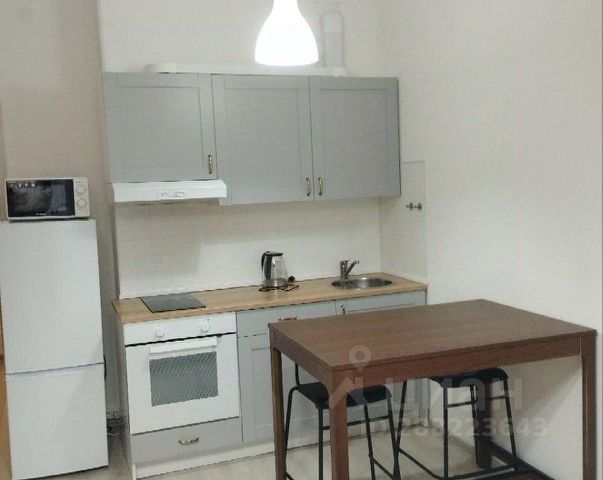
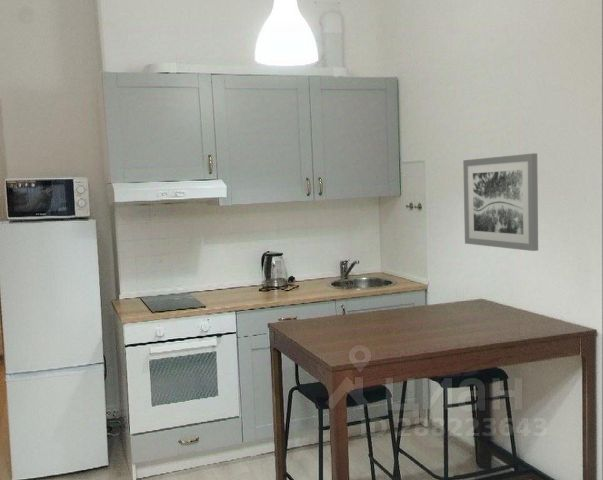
+ wall art (498, 202)
